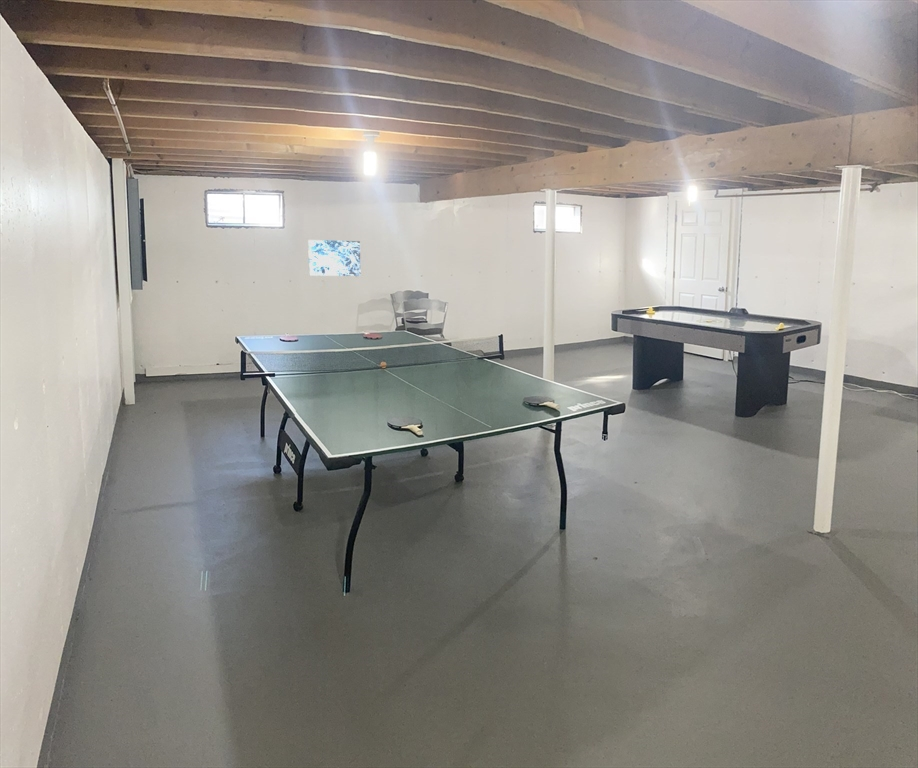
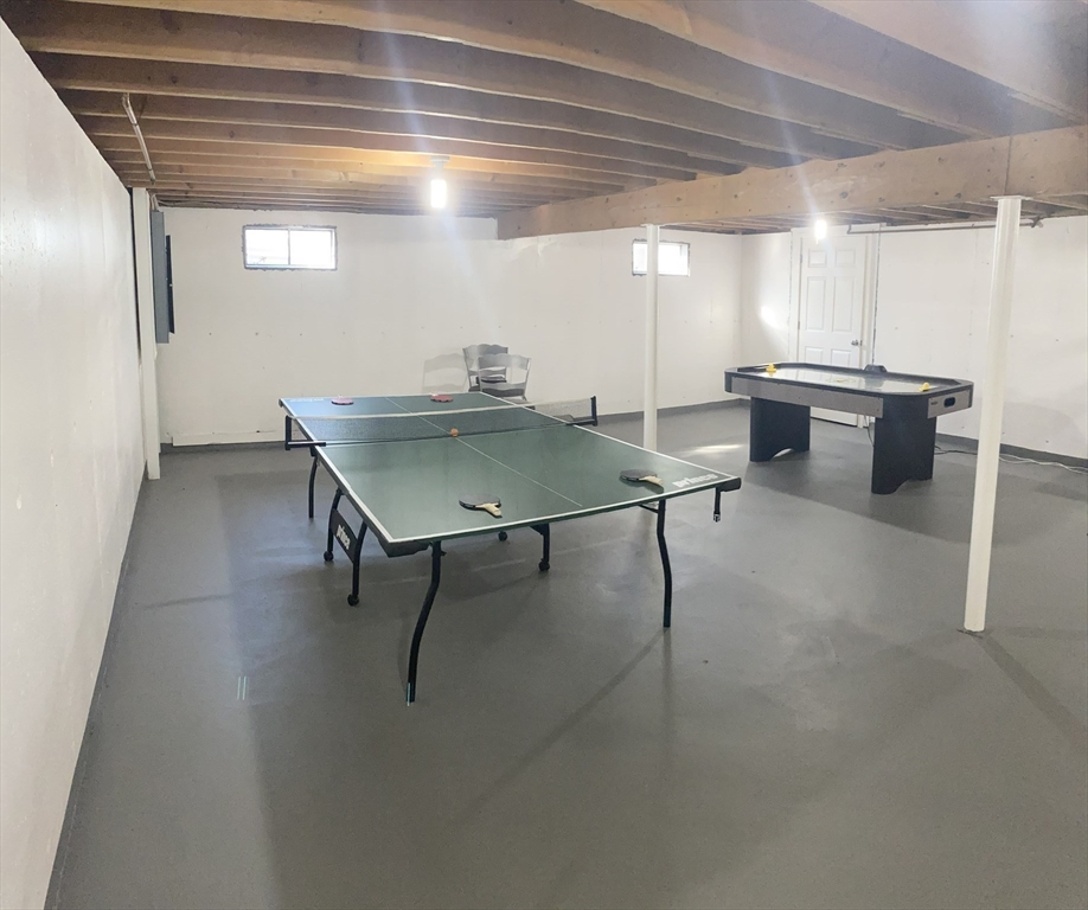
- wall art (334, 258)
